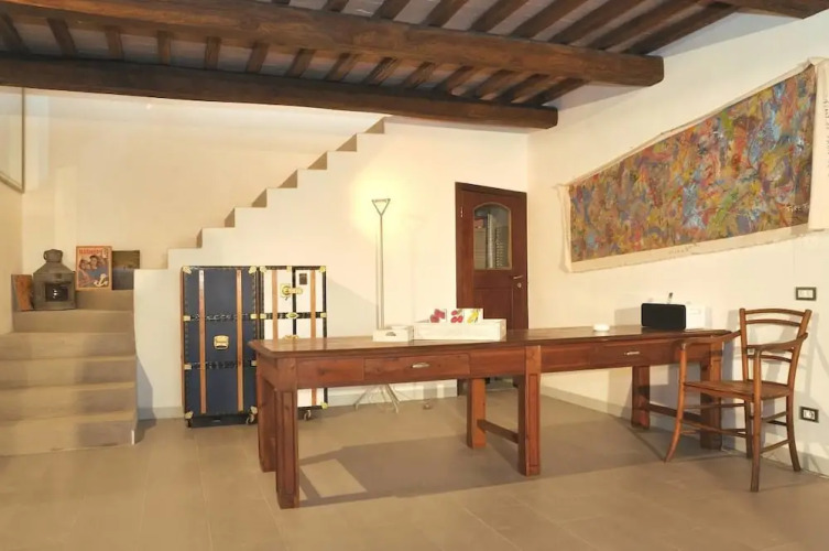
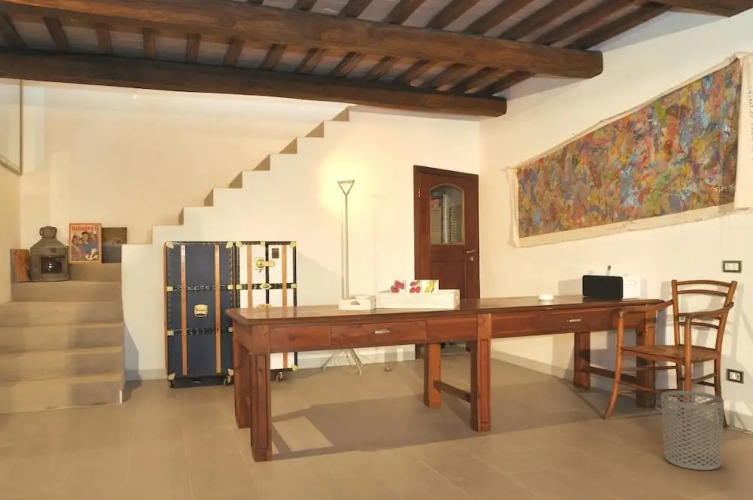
+ waste bin (692, 429)
